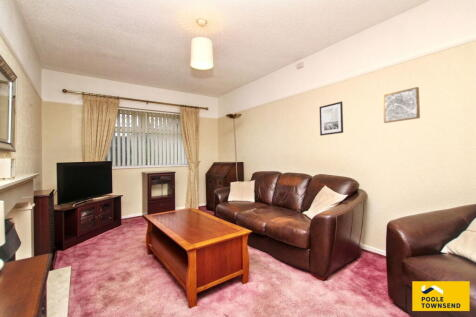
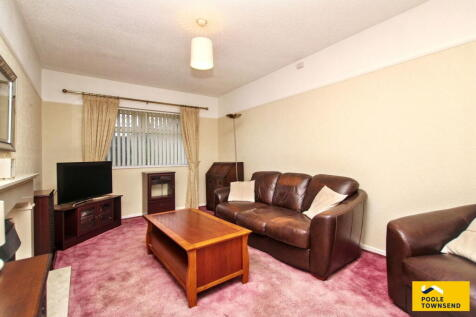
- wall art (400, 105)
- wall art (330, 119)
